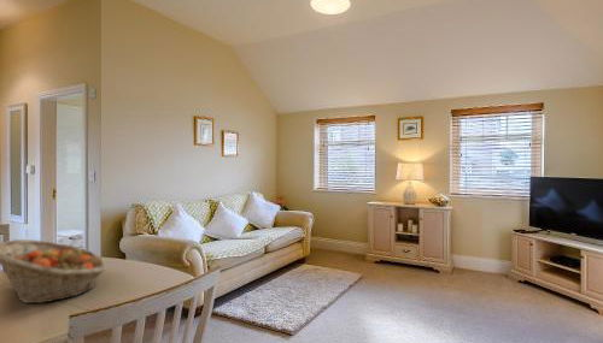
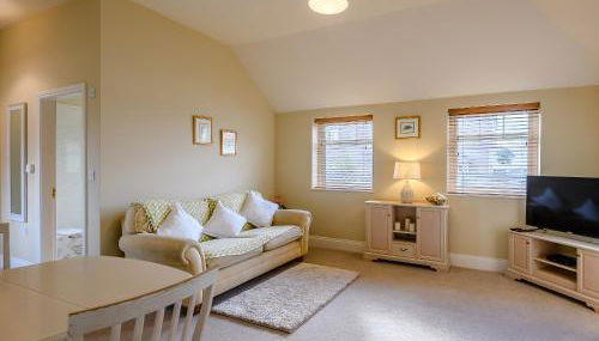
- fruit basket (53, 265)
